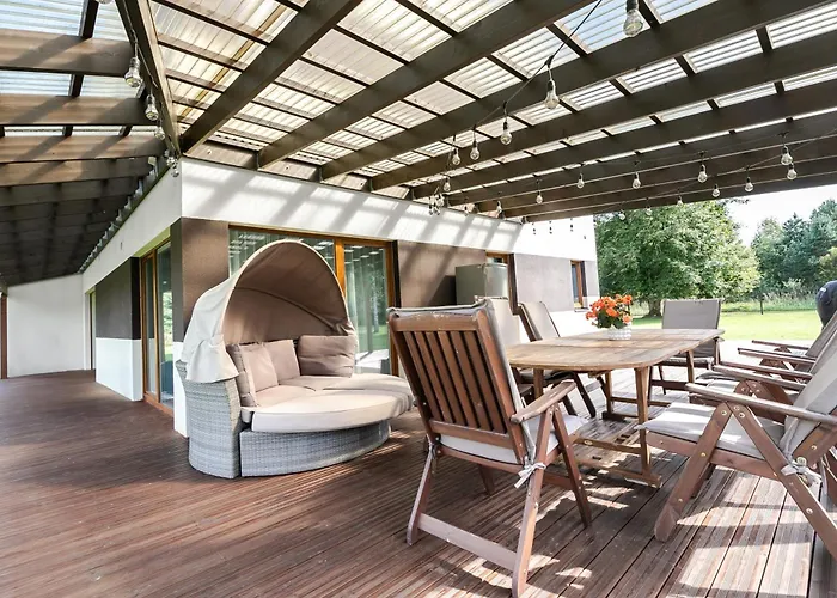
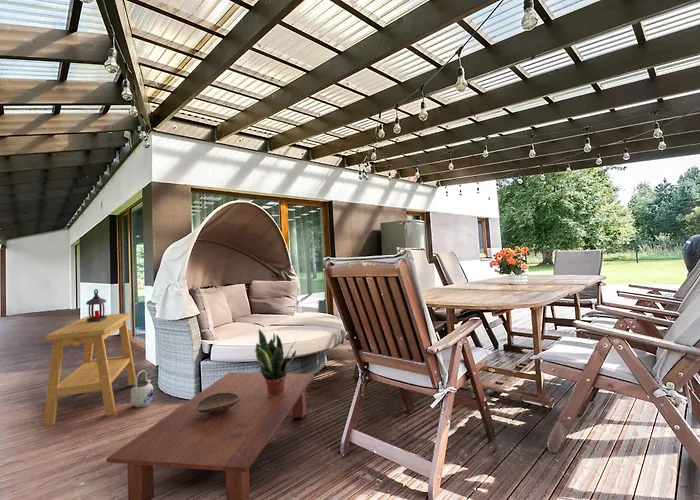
+ coffee table (235, 428)
+ side table (95, 362)
+ lantern (96, 303)
+ potted plant (274, 361)
+ decorative bowl (218, 404)
+ teapot (142, 387)
